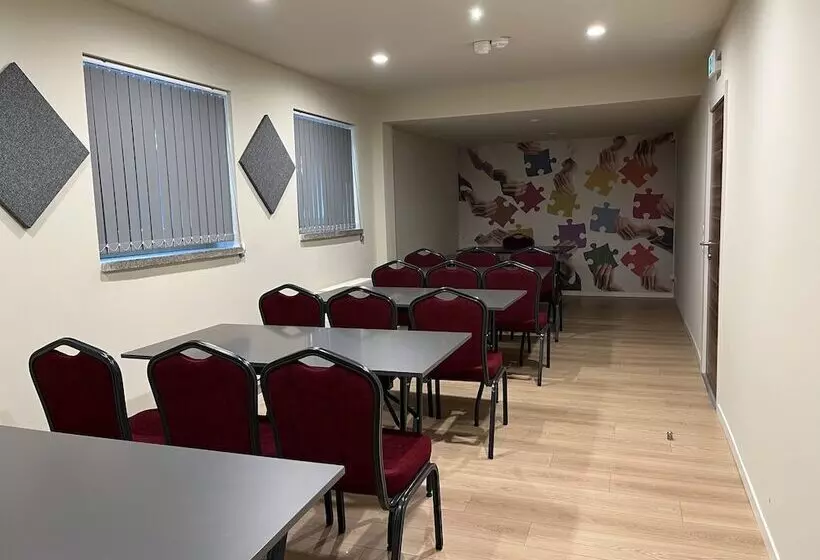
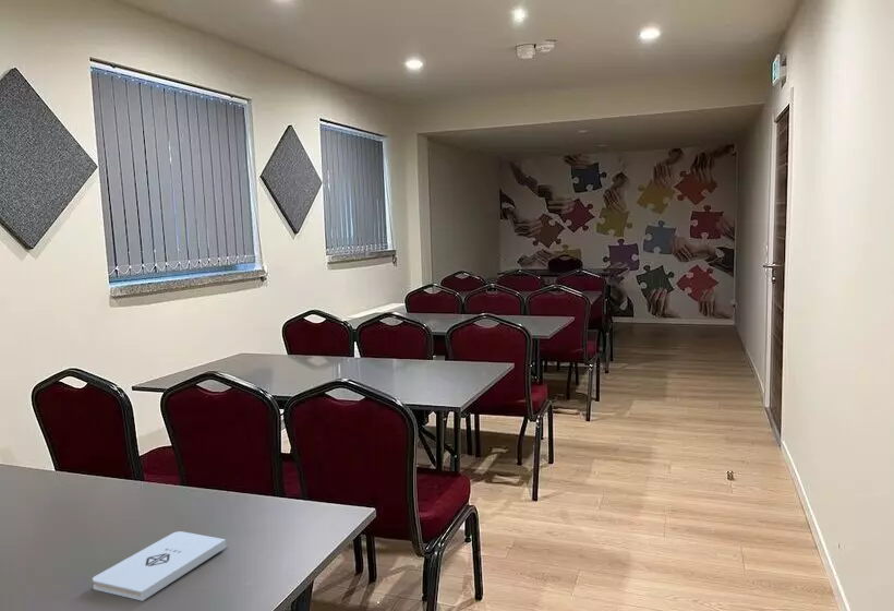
+ notepad (161, 562)
